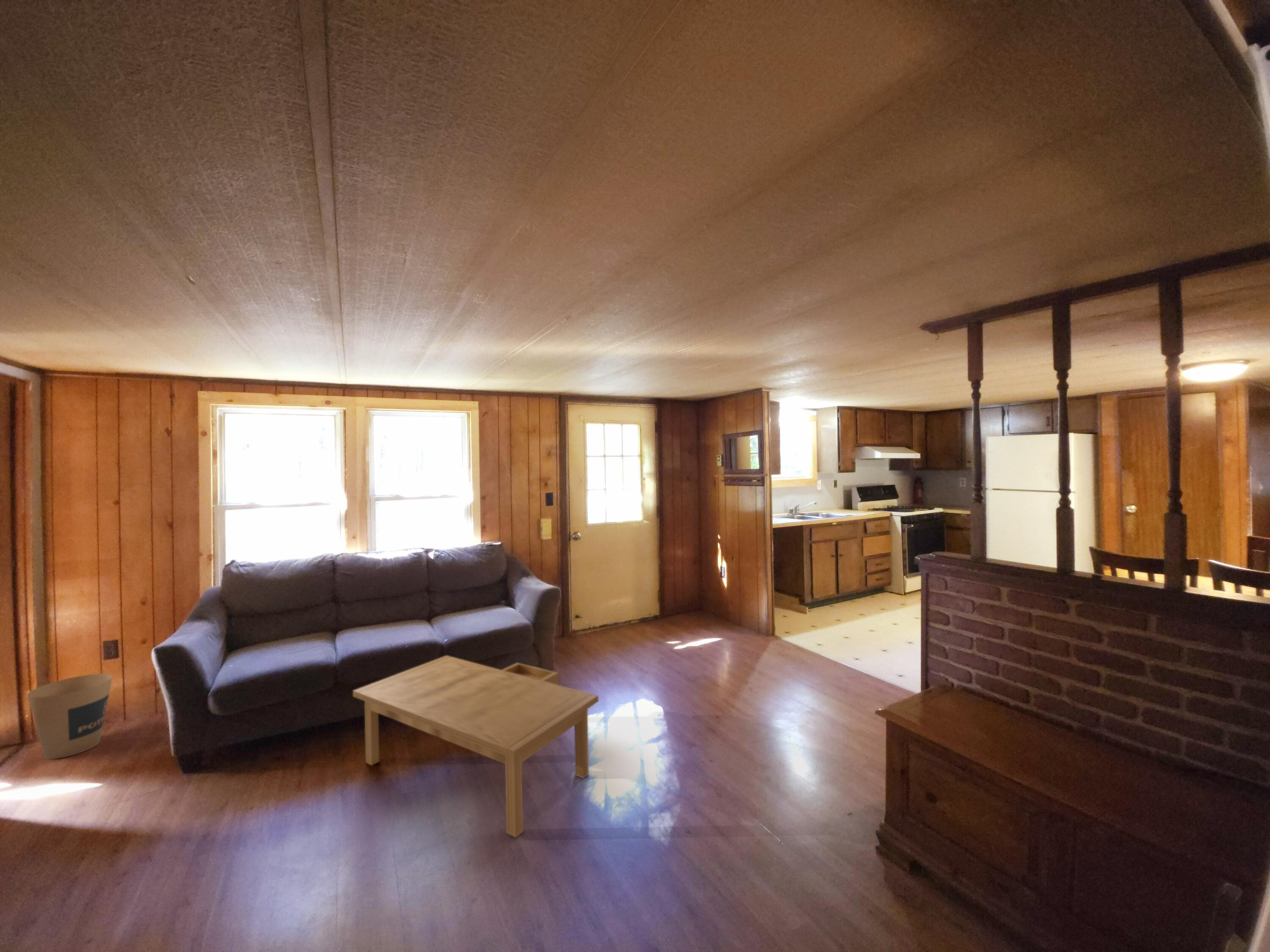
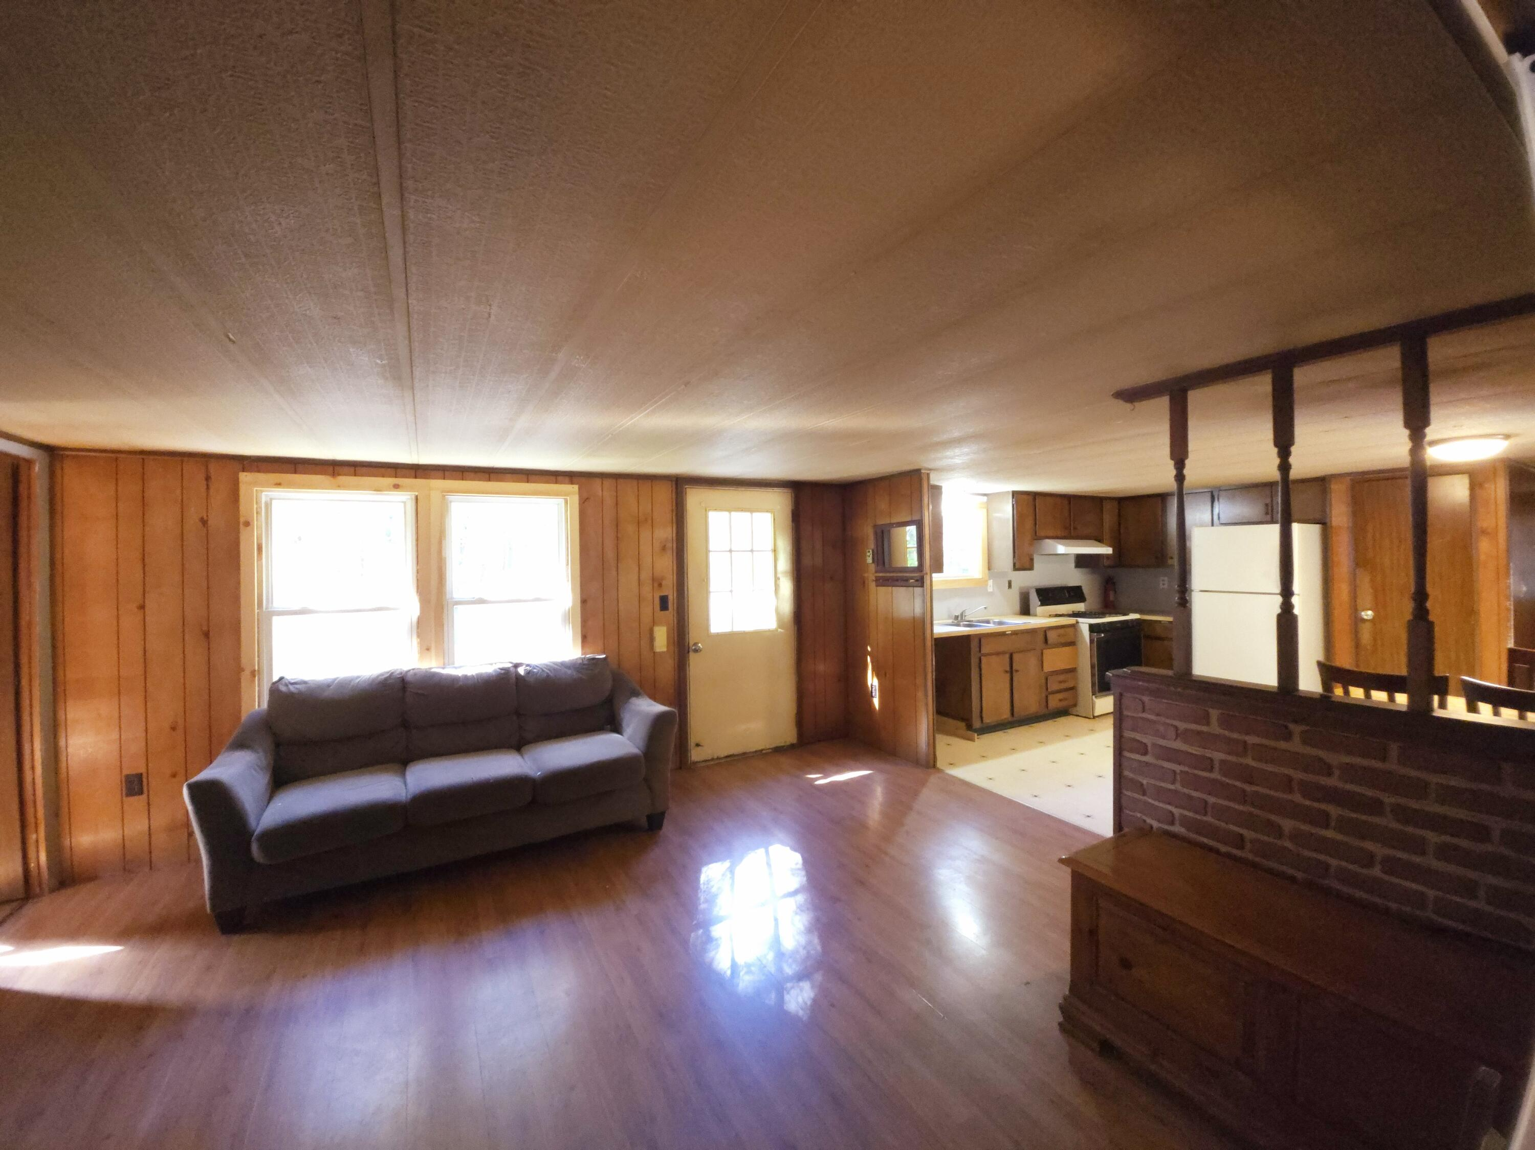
- coffee table (473, 730)
- trash can (72, 717)
